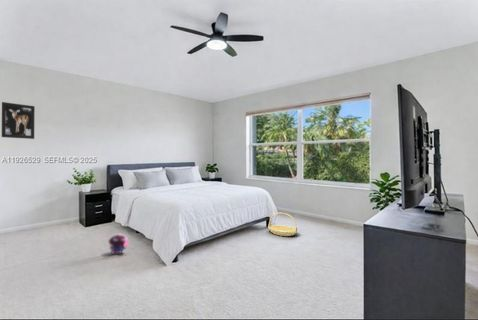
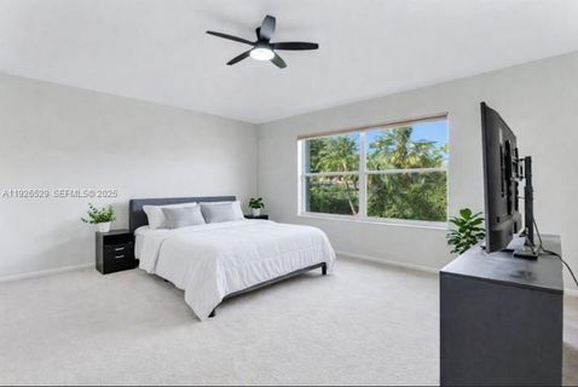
- basket (282, 225)
- plush toy (118, 243)
- wall art (18, 121)
